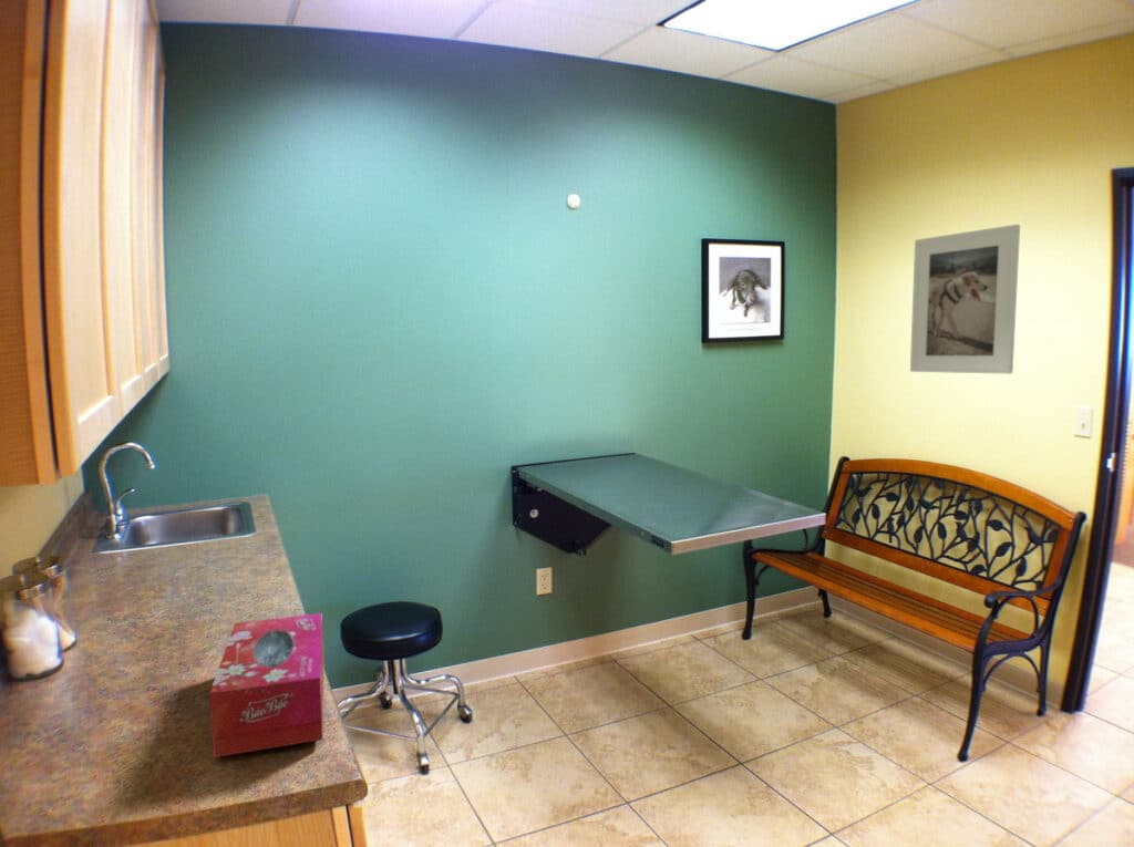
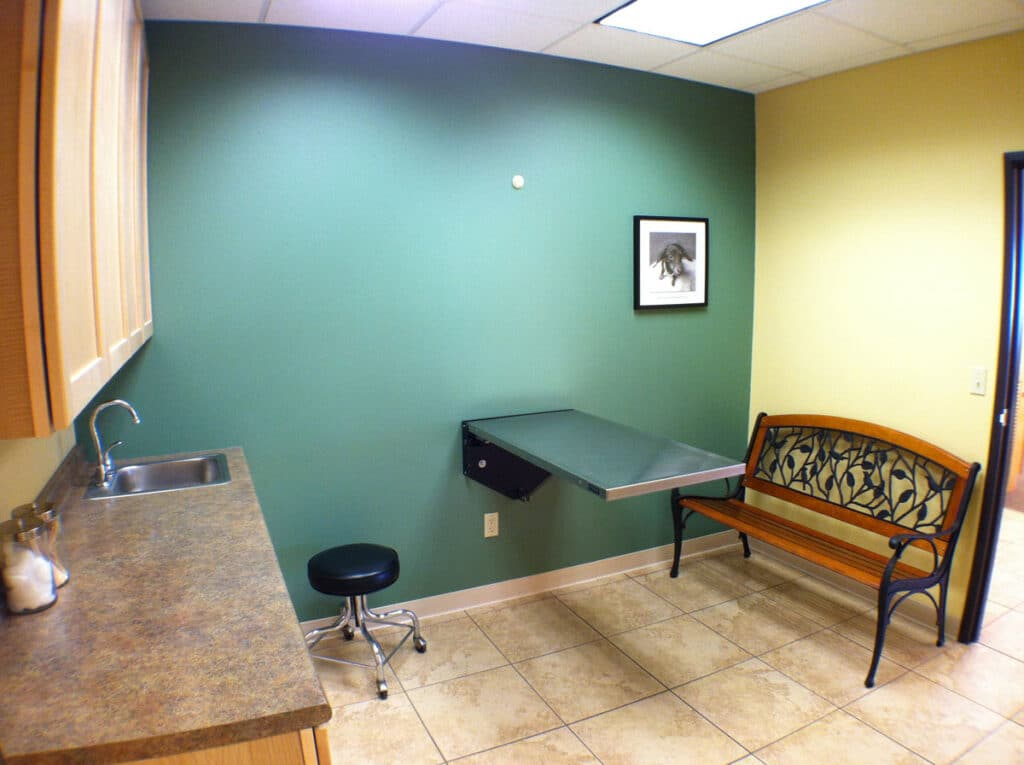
- tissue box (275, 675)
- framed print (961, 302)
